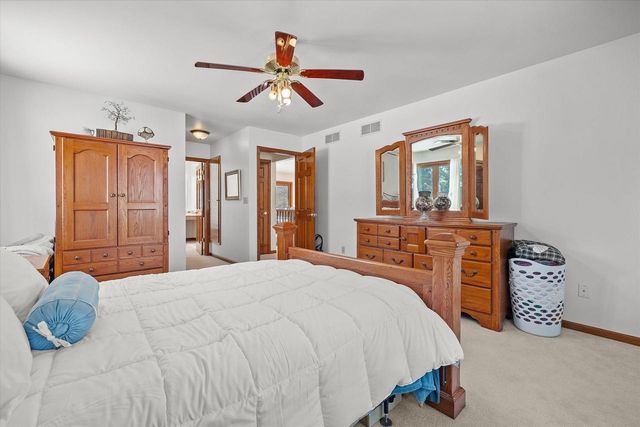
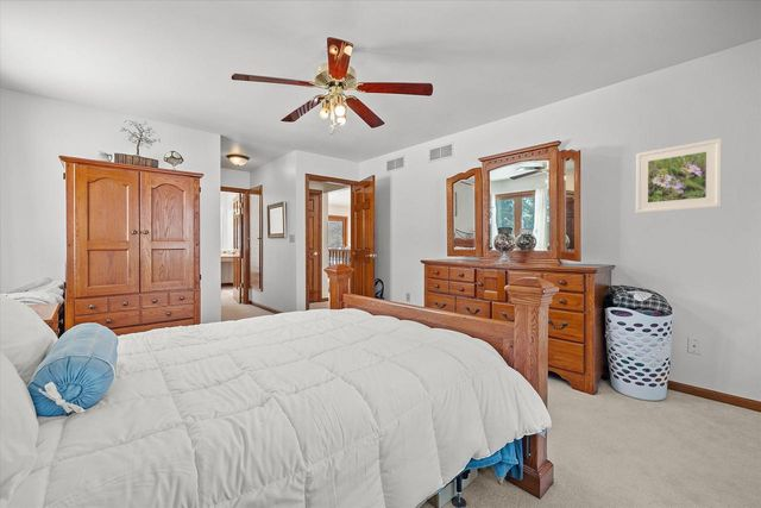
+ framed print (675, 178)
